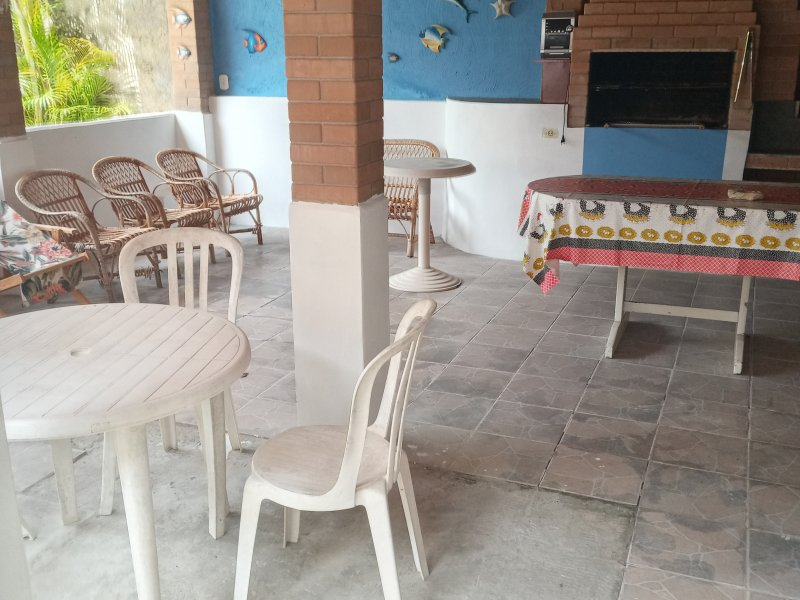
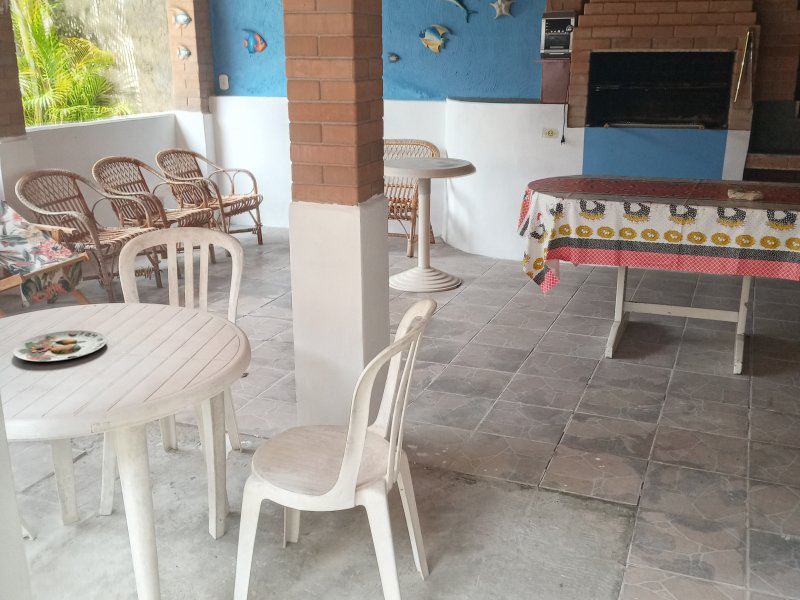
+ plate (61, 346)
